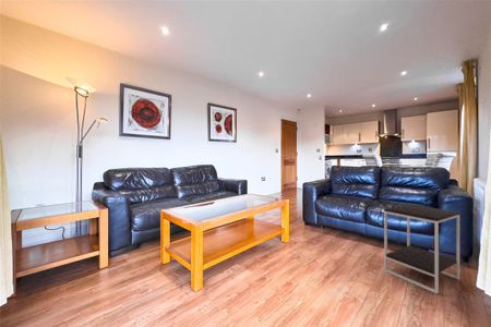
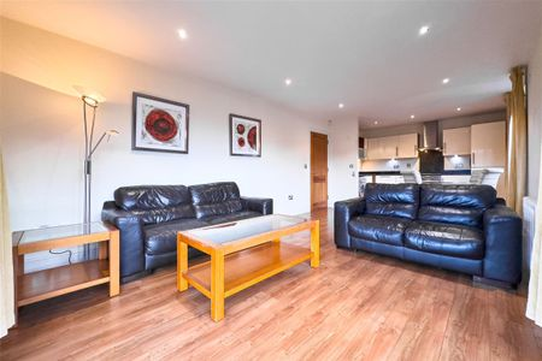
- side table (417, 247)
